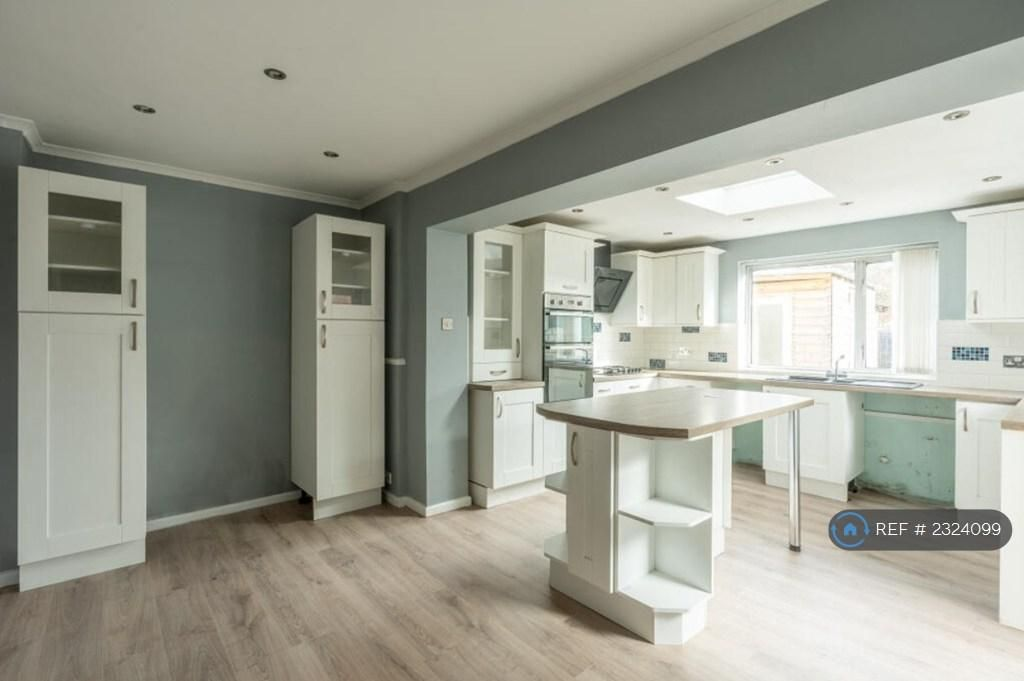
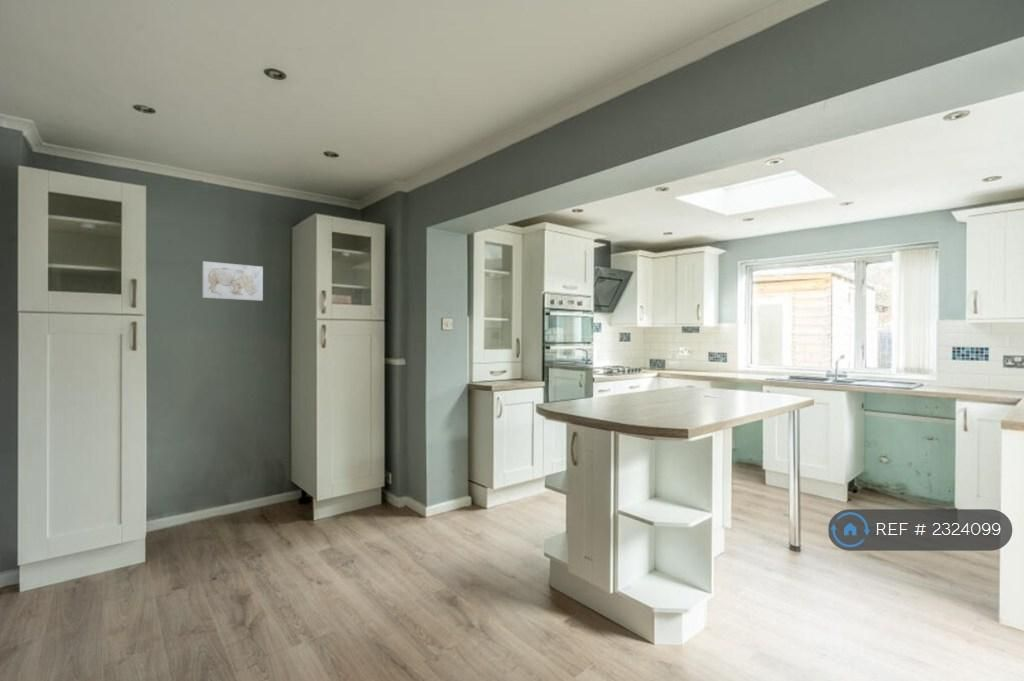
+ wall art (233, 281)
